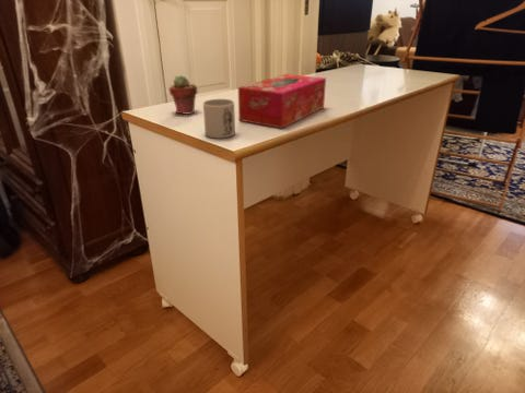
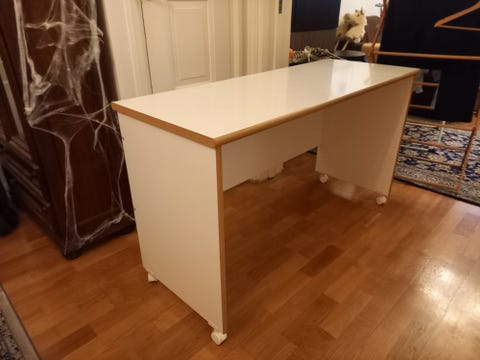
- mug (215, 117)
- potted succulent (183, 94)
- tissue box (283, 98)
